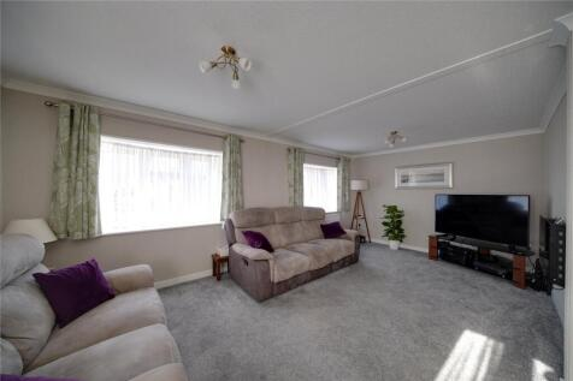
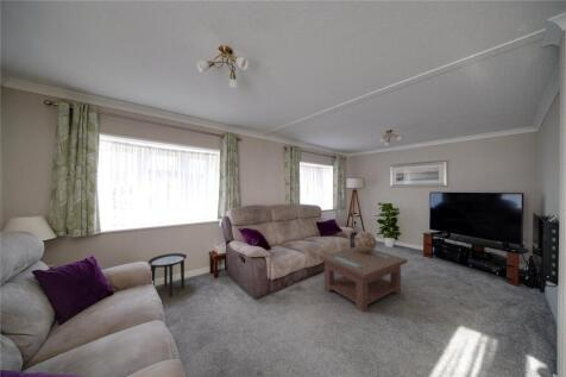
+ side table (166, 275)
+ coffee table (361, 274)
+ decorative globe (364, 241)
